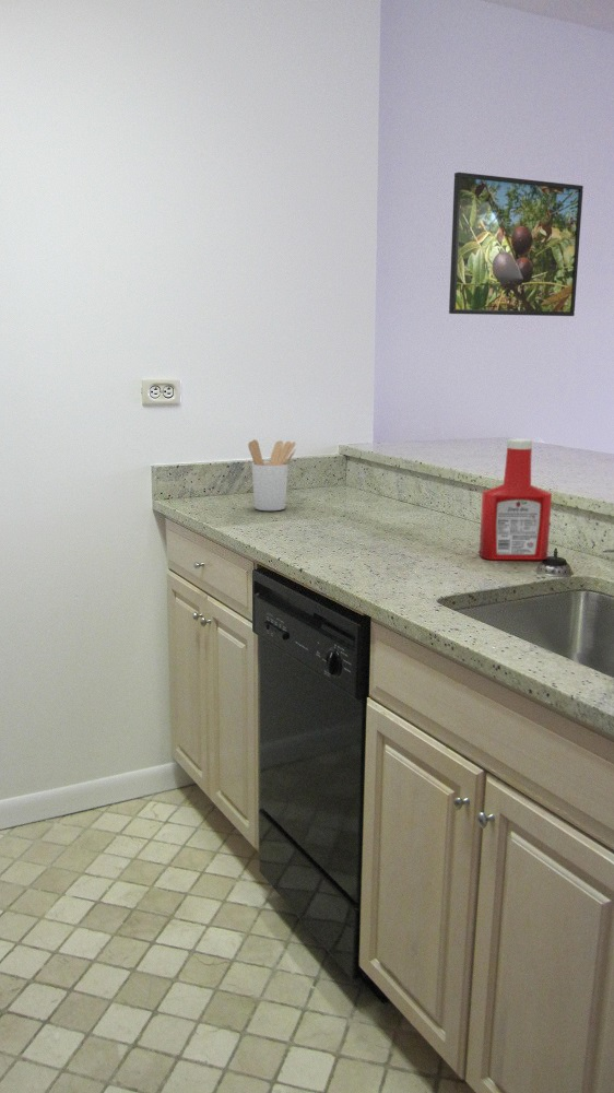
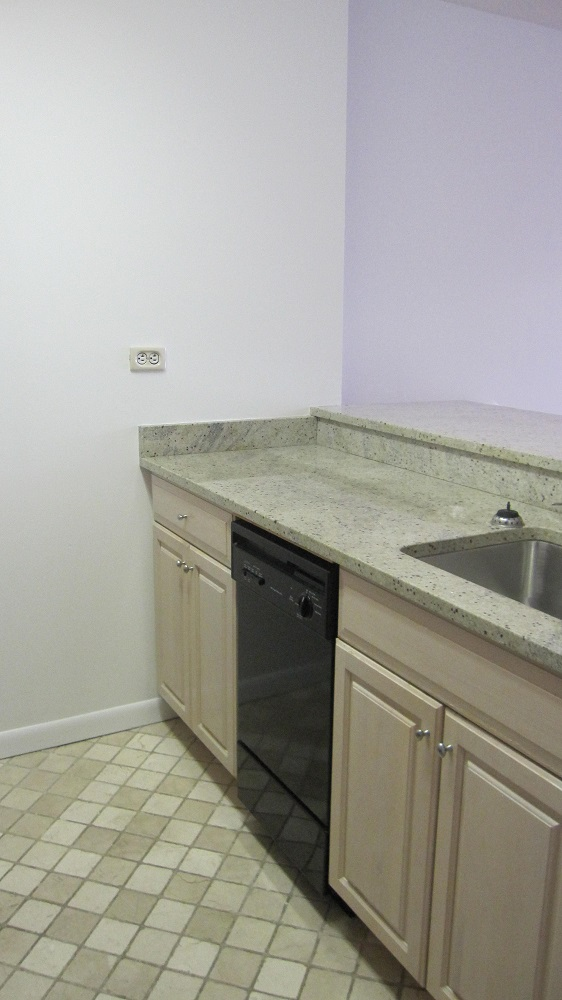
- utensil holder (274, 473)
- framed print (517, 248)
- soap bottle (516, 498)
